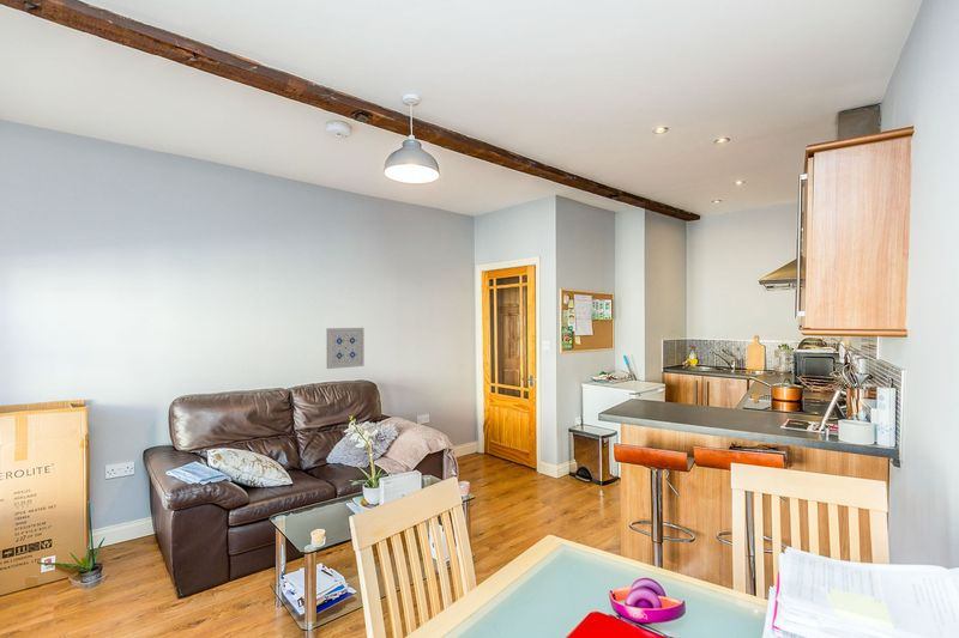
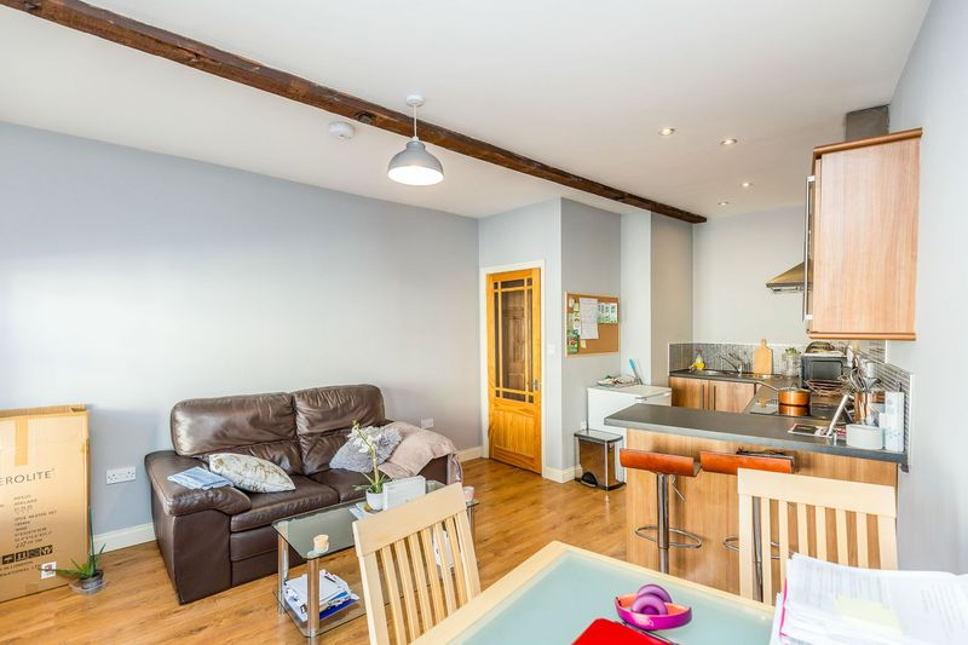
- wall art (345, 347)
